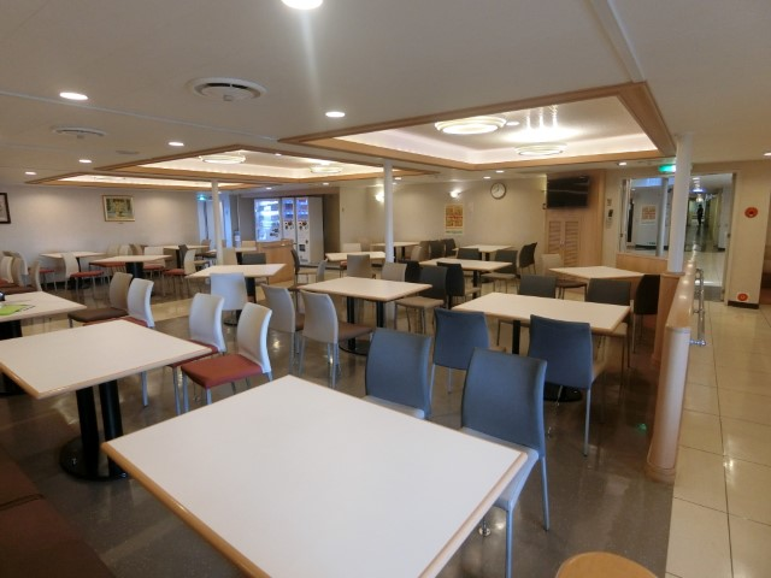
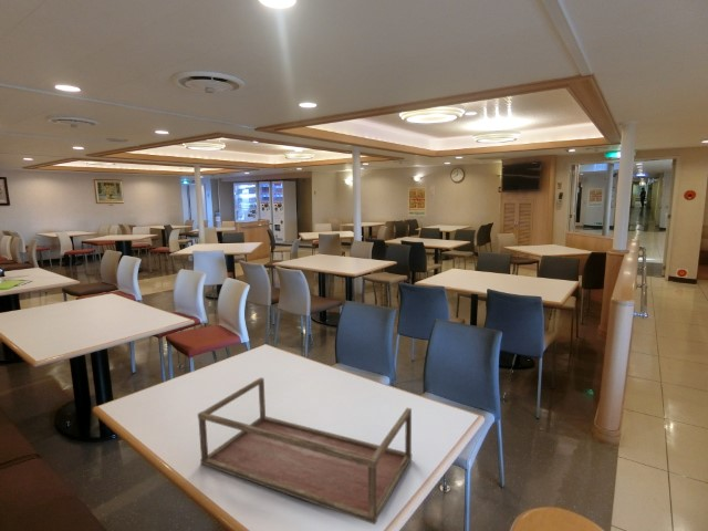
+ tray (305, 436)
